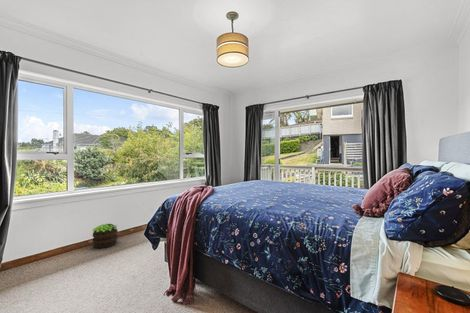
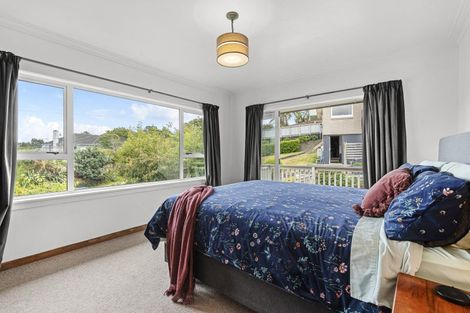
- potted plant (105, 234)
